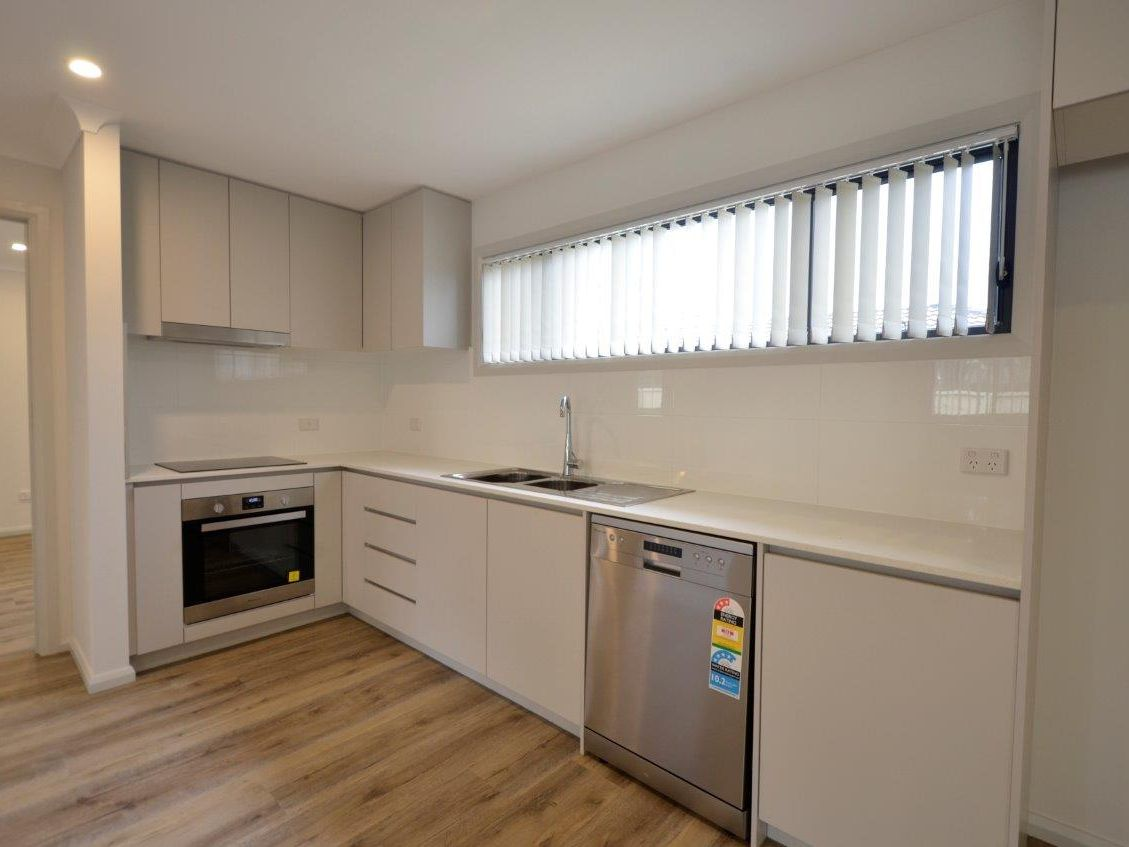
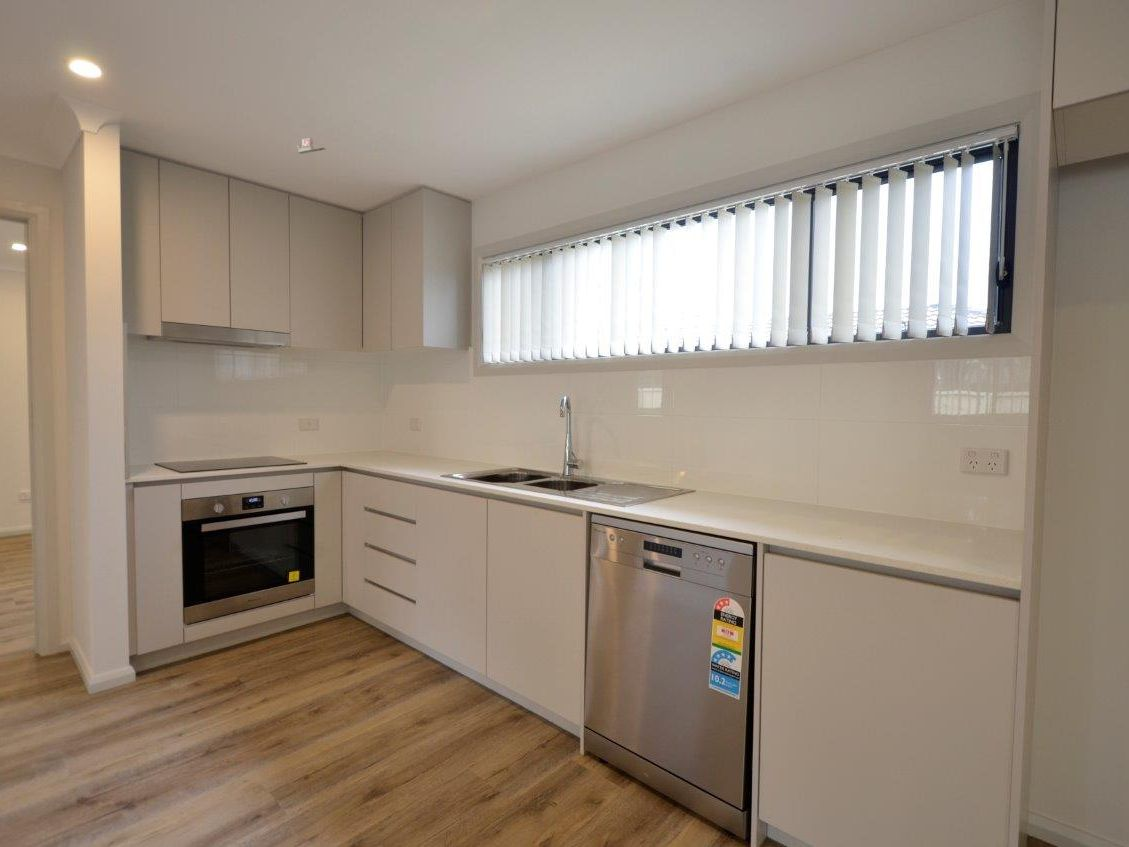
+ tape dispenser (311, 144)
